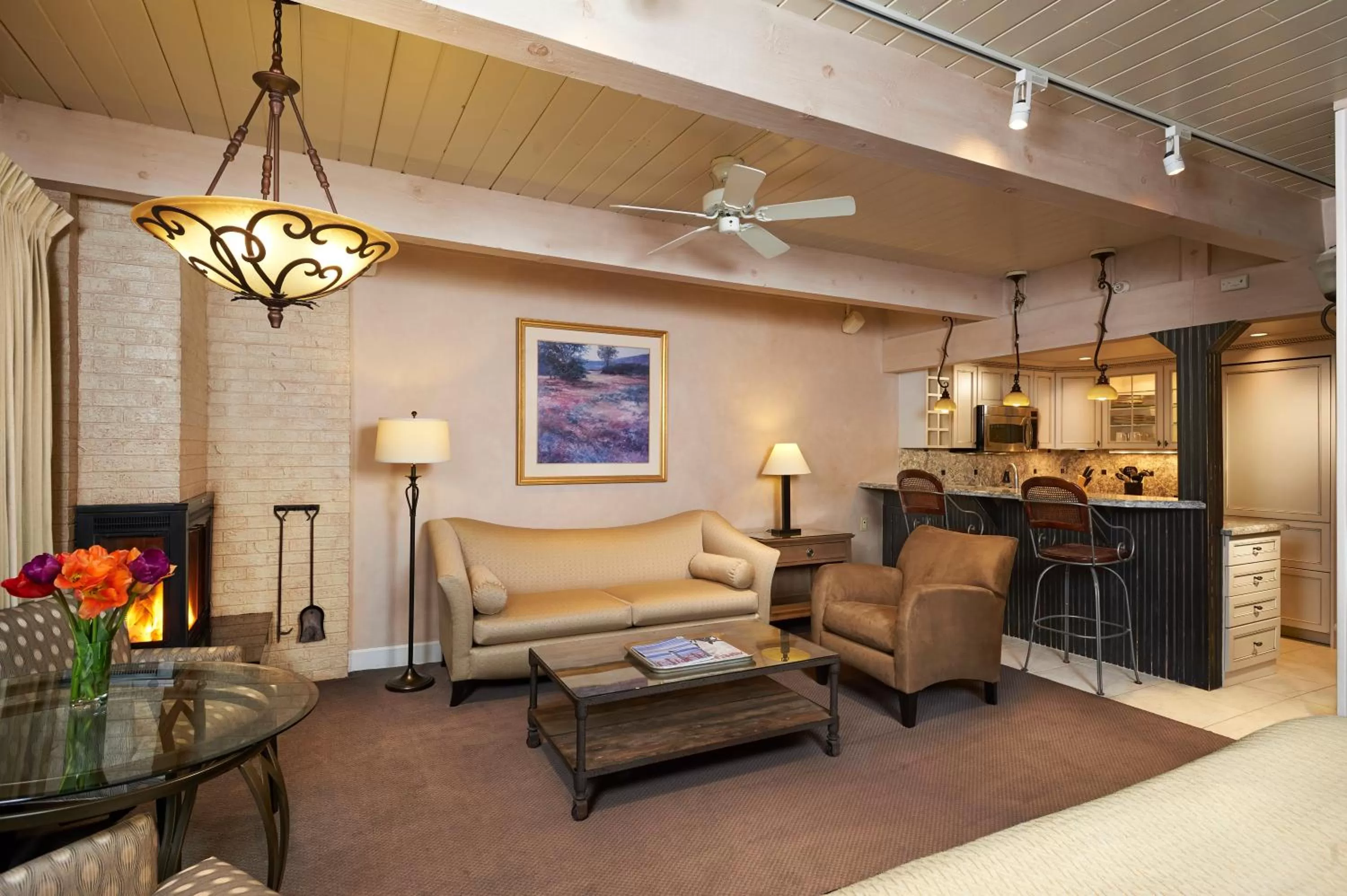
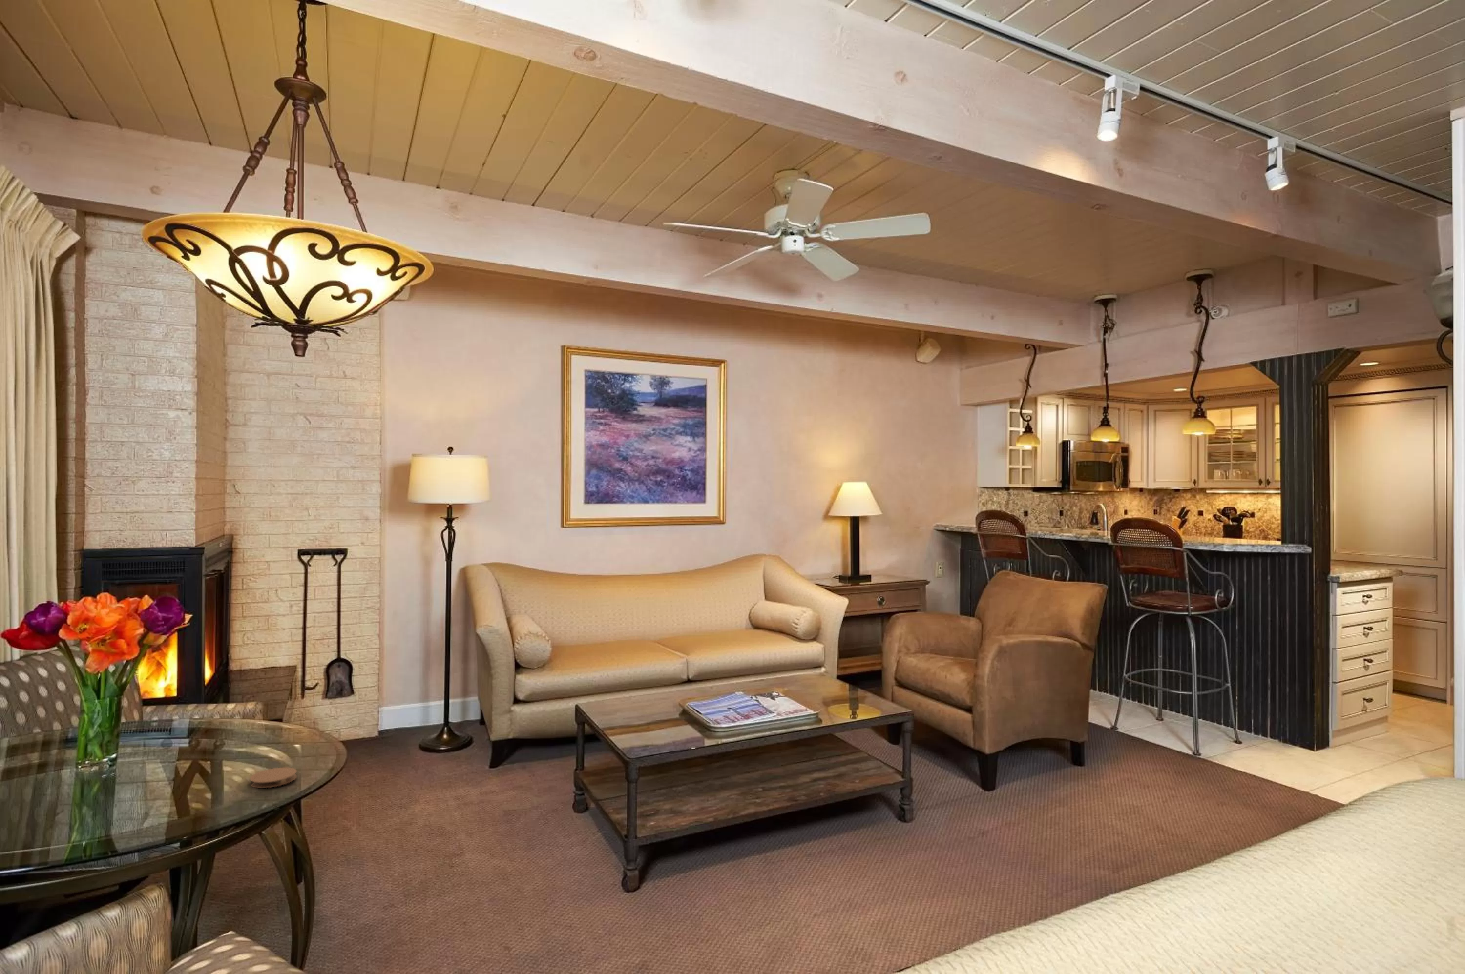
+ coaster (273, 777)
